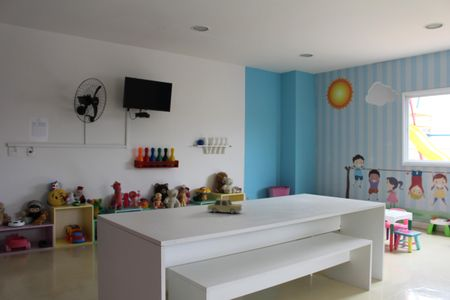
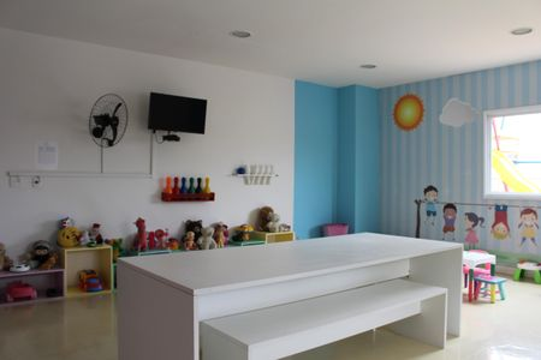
- toy car (224, 205)
